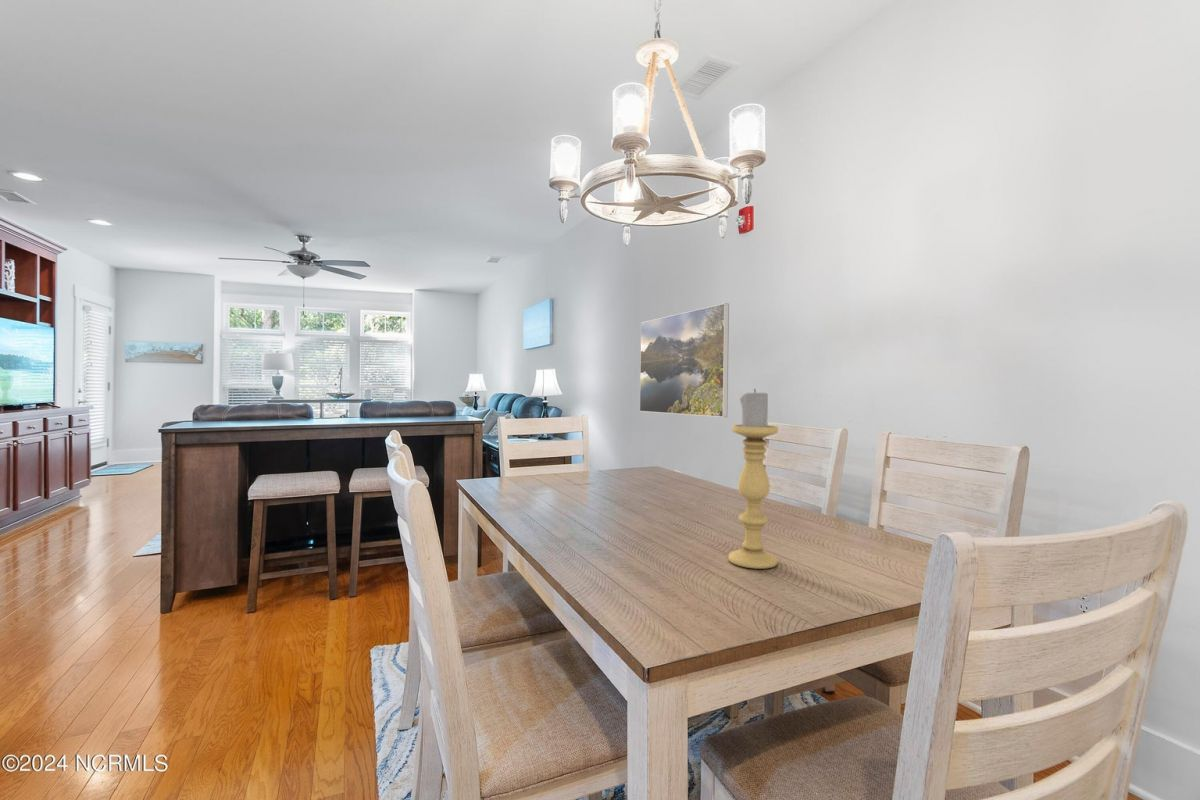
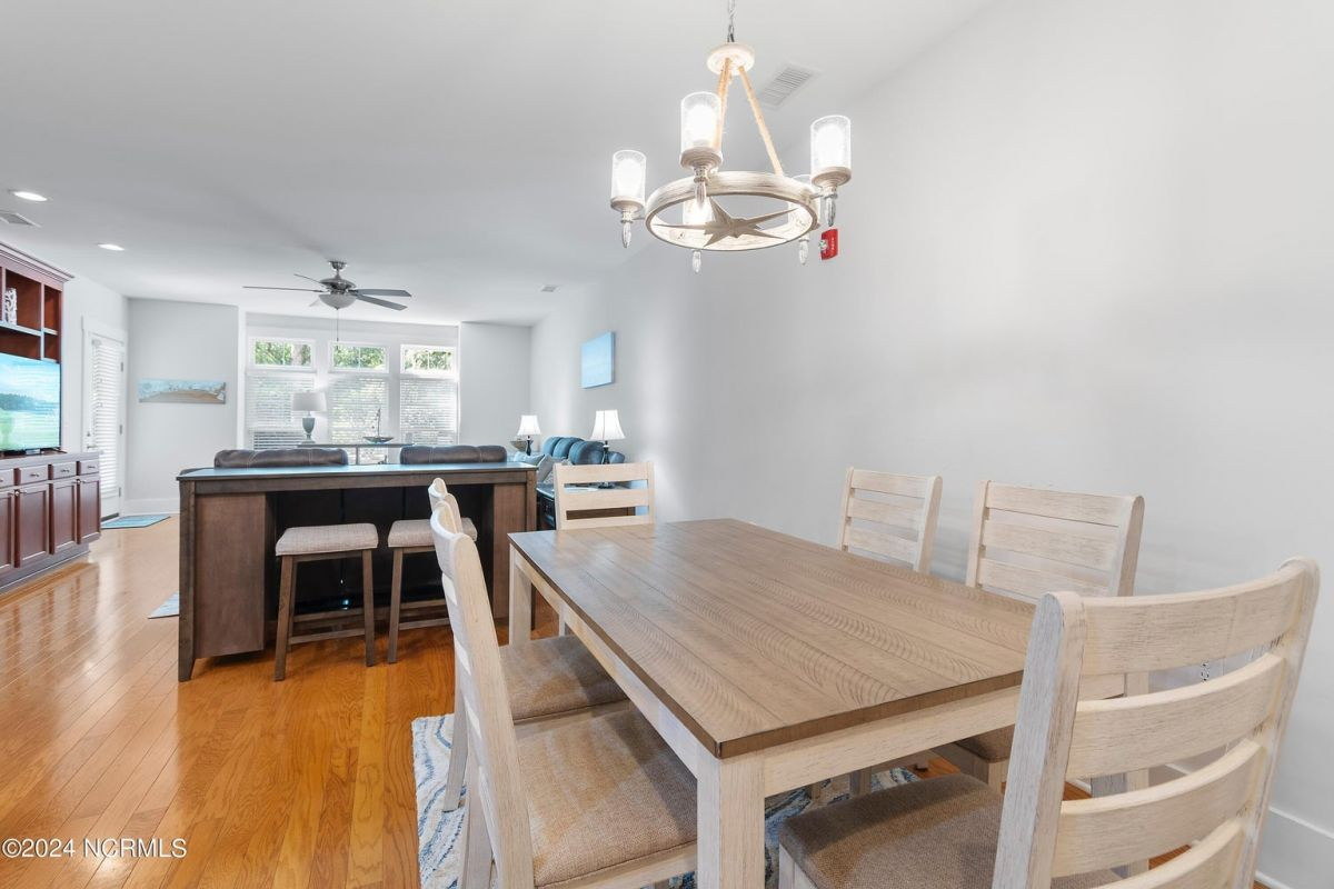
- candle holder (753, 475)
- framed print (678, 364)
